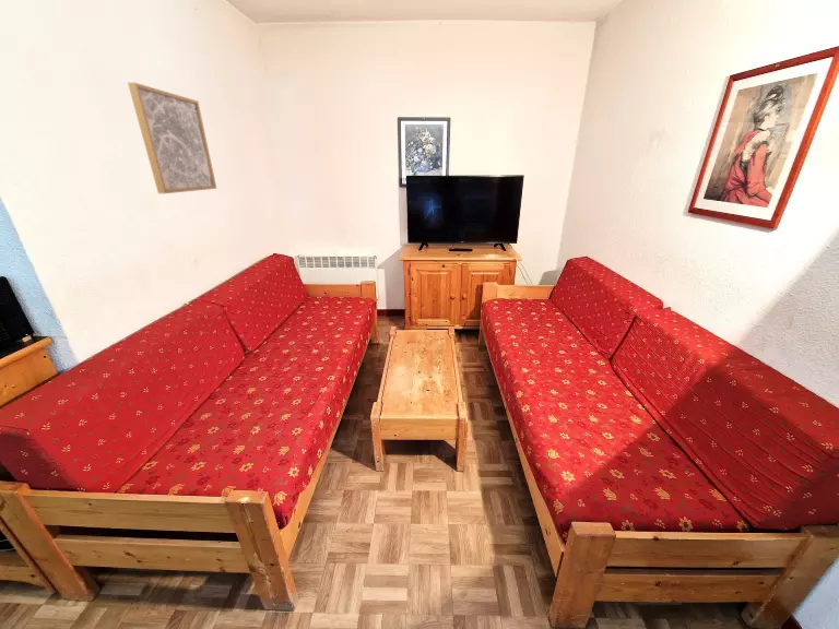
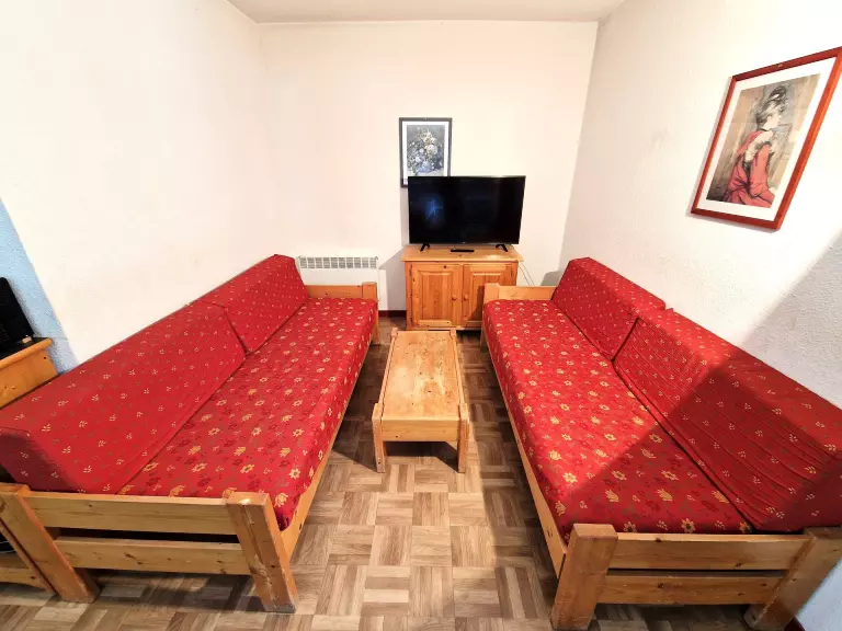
- wall art (179, 144)
